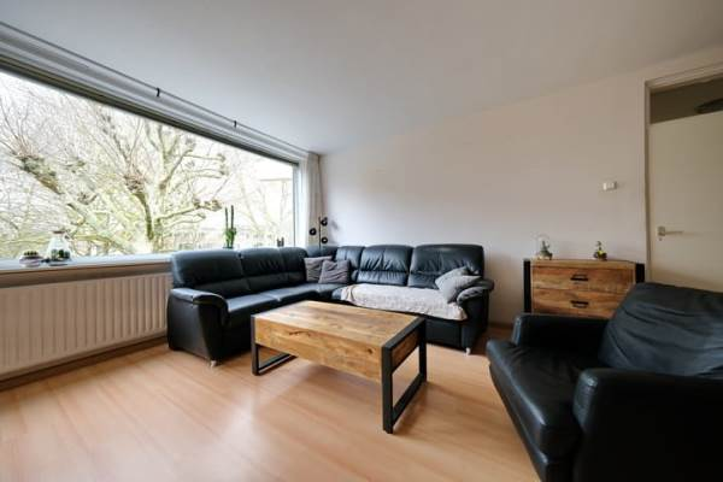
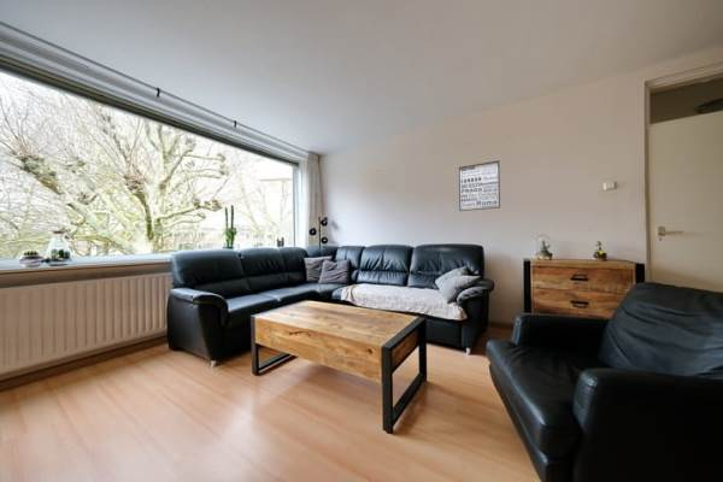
+ wall art (478, 187)
